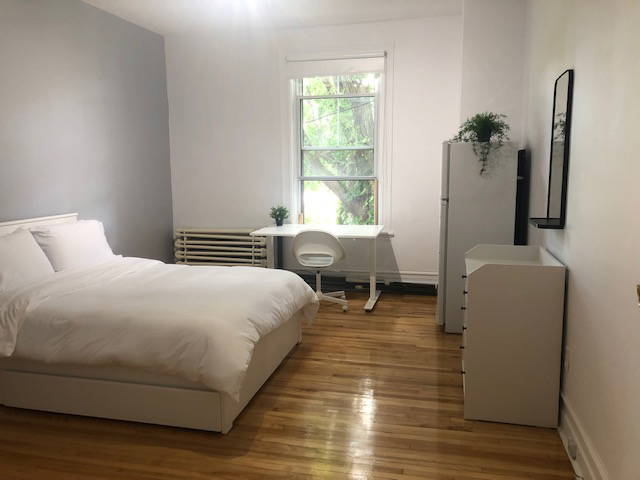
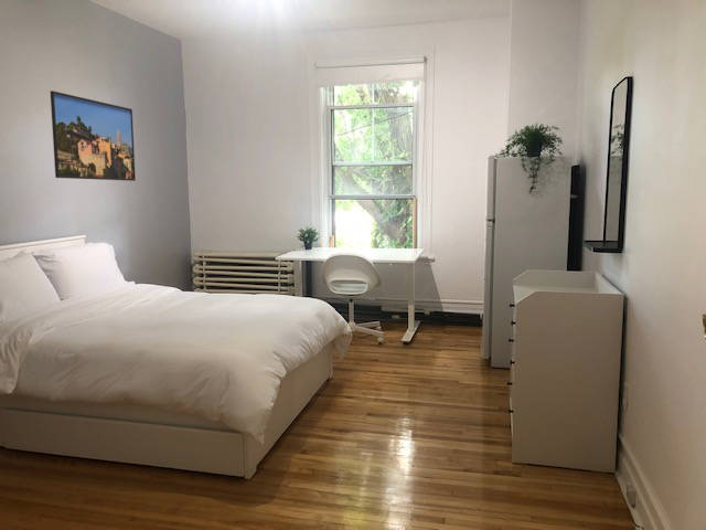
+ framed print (97, 140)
